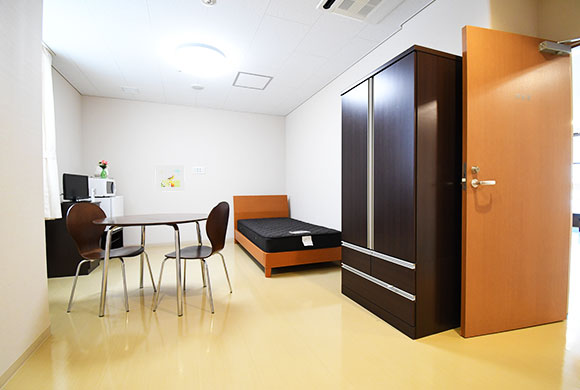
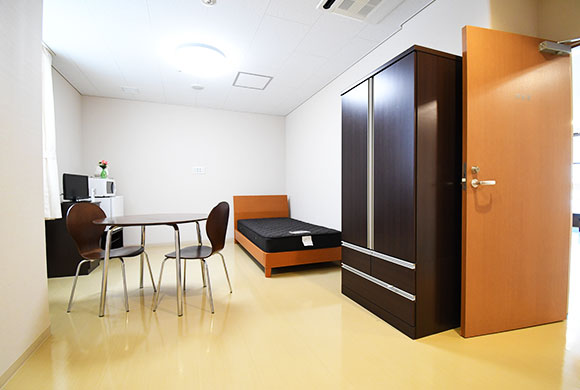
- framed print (170, 178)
